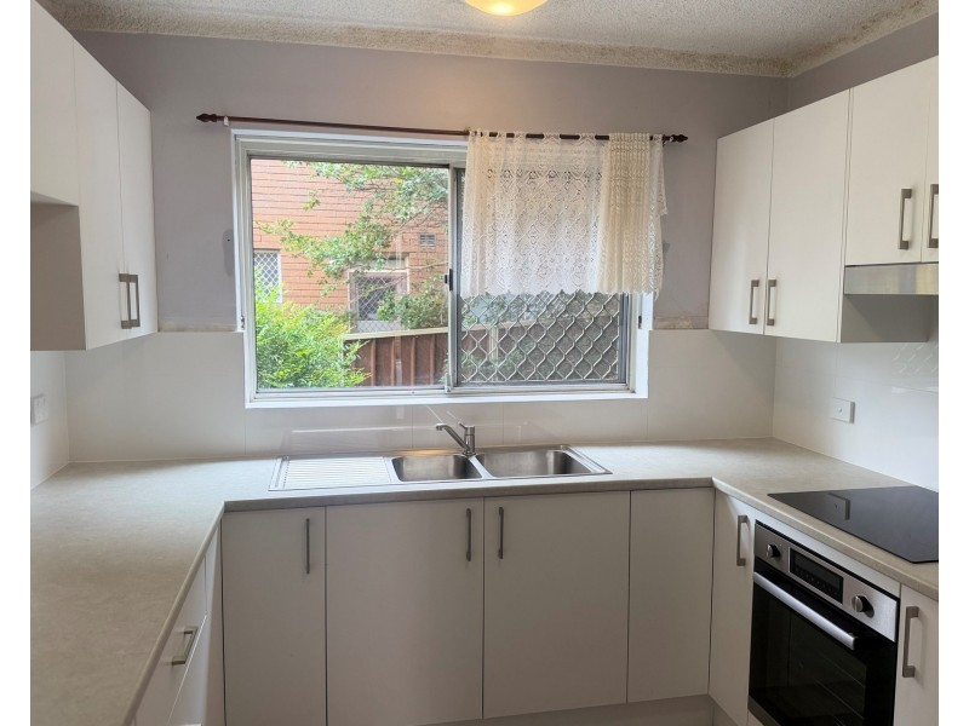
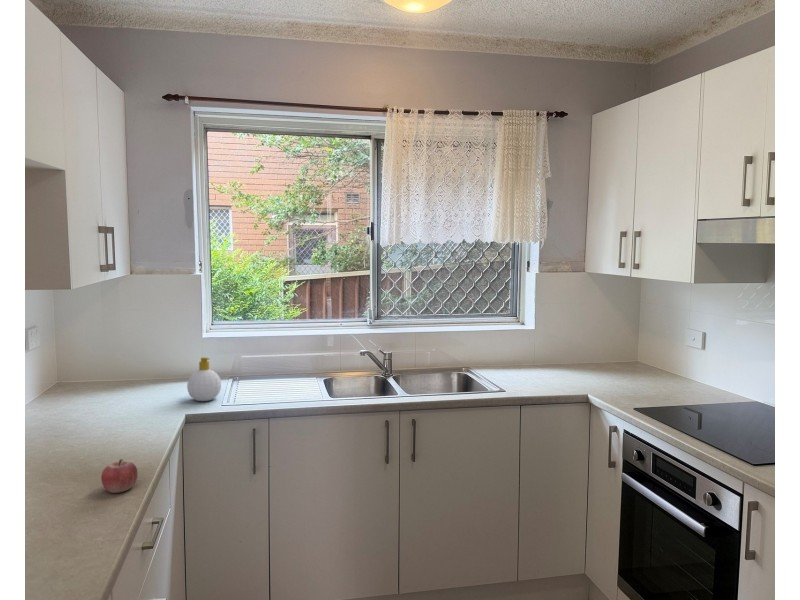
+ soap bottle (204, 378)
+ fruit (119, 473)
